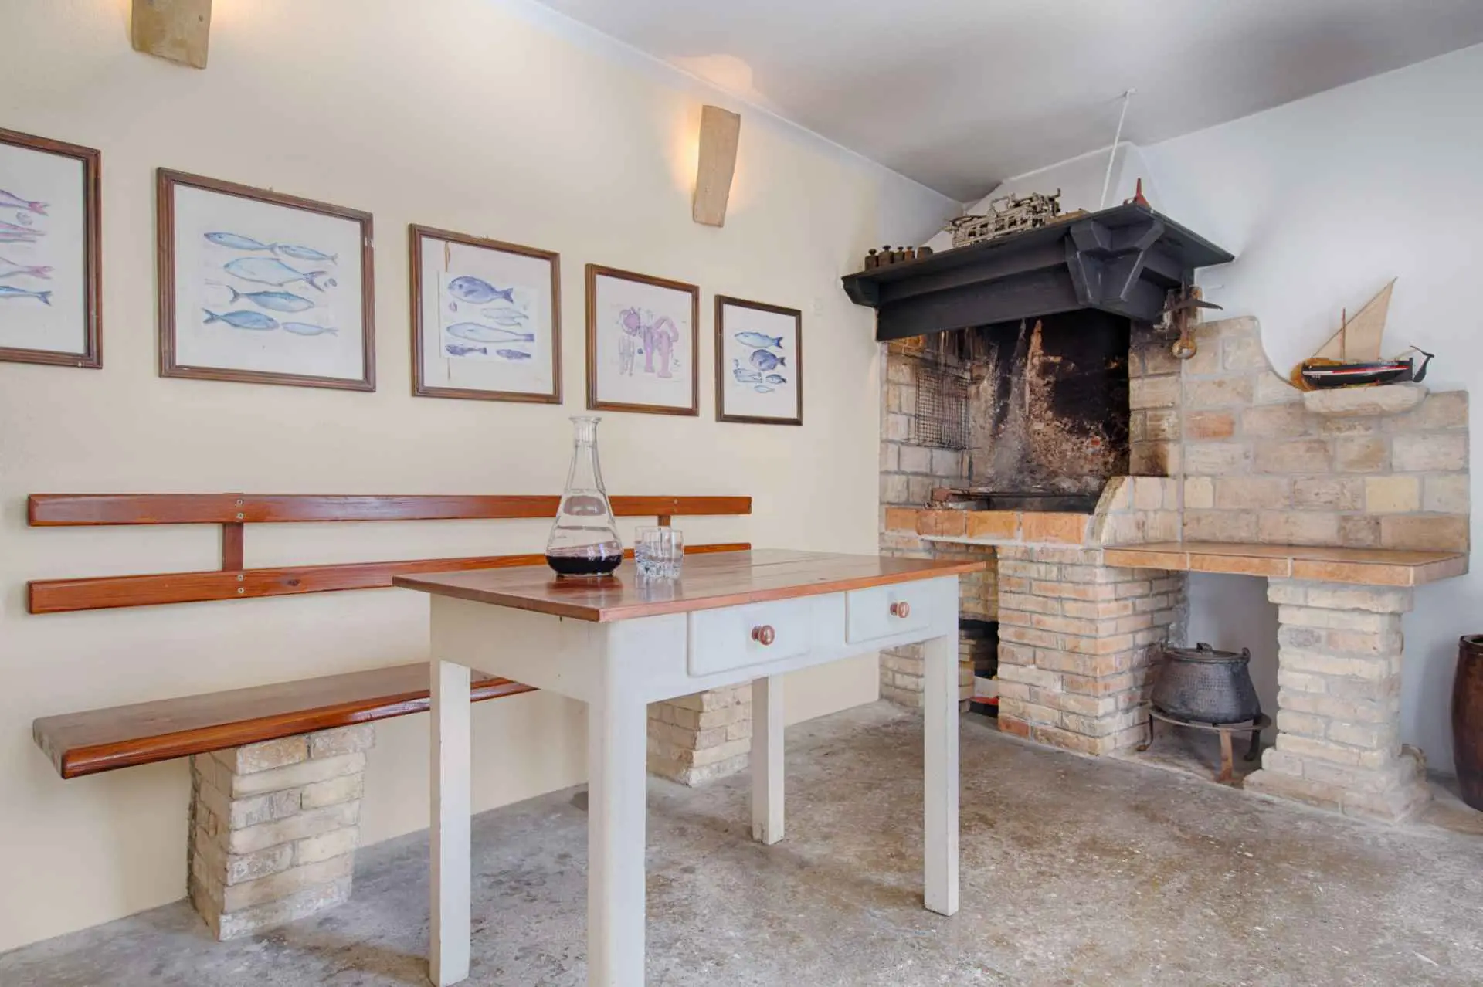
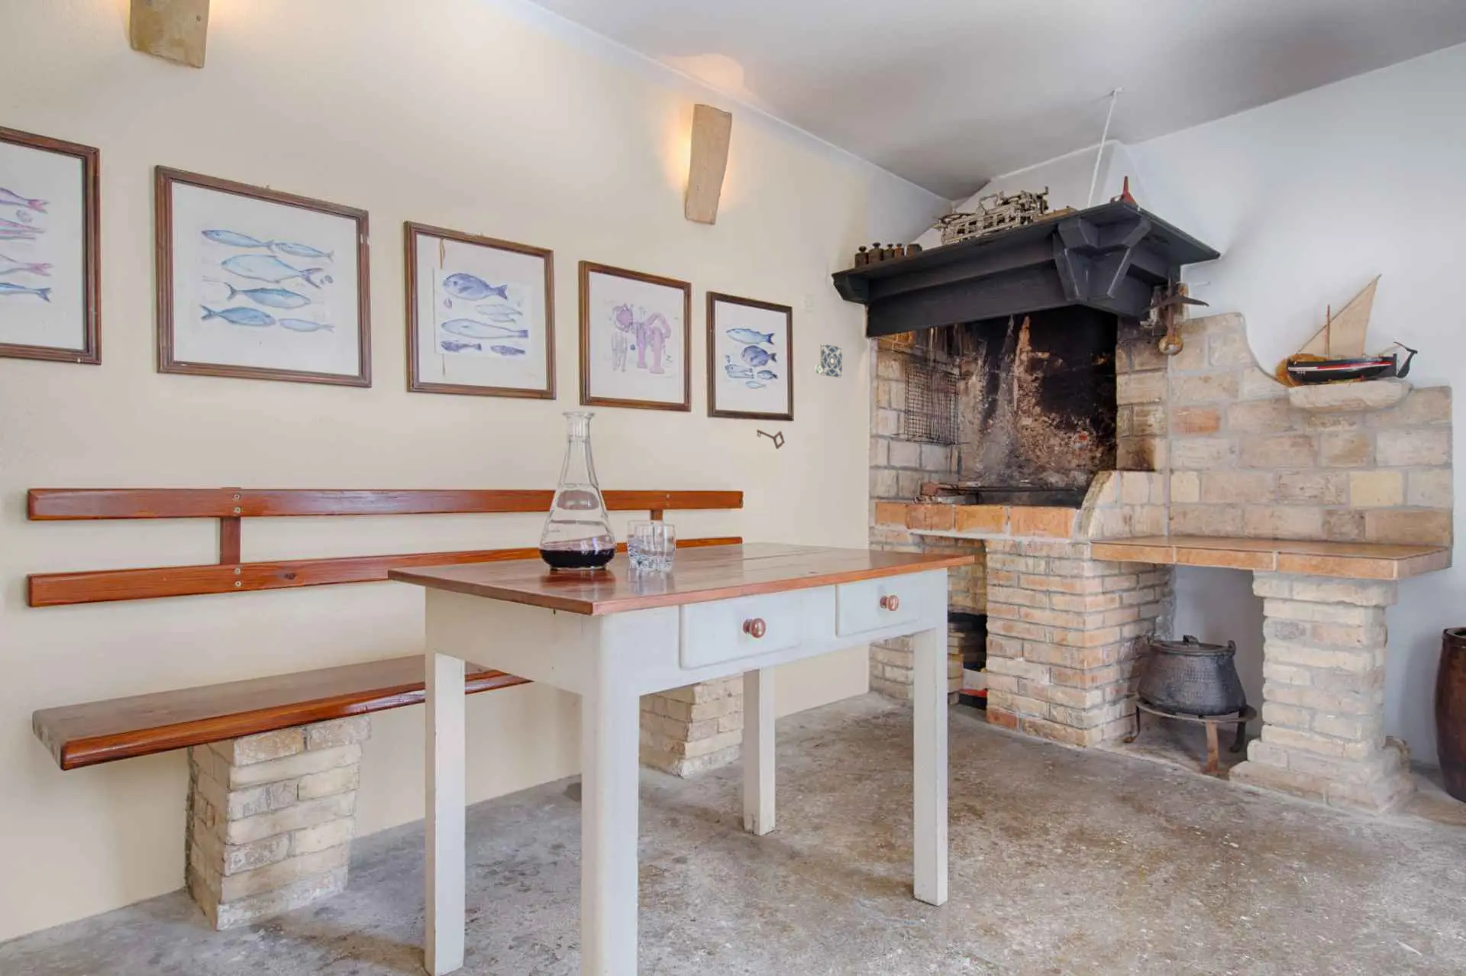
+ decorative key (770, 438)
+ decorative tile (828, 359)
